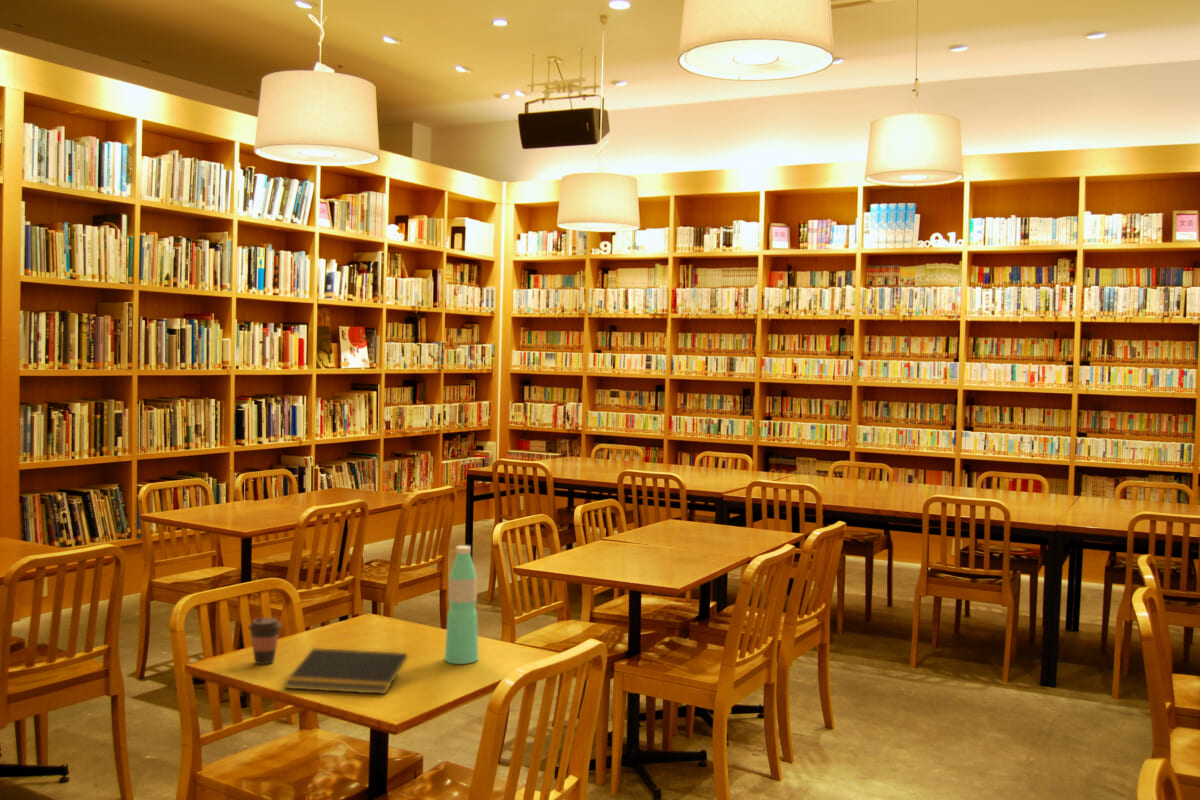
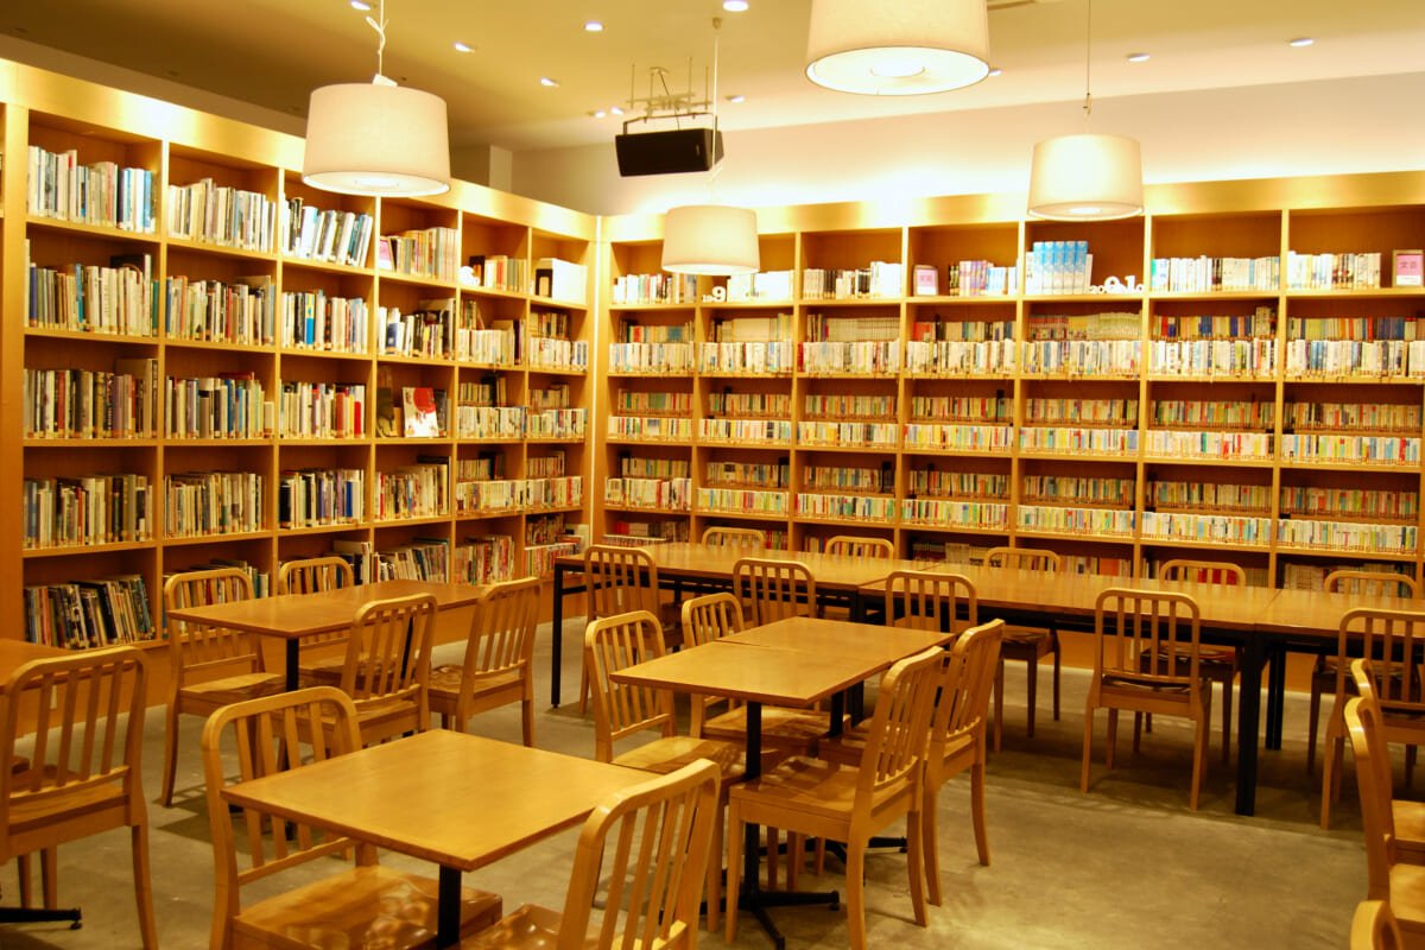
- notepad (347, 670)
- coffee cup (264, 641)
- water bottle (462, 603)
